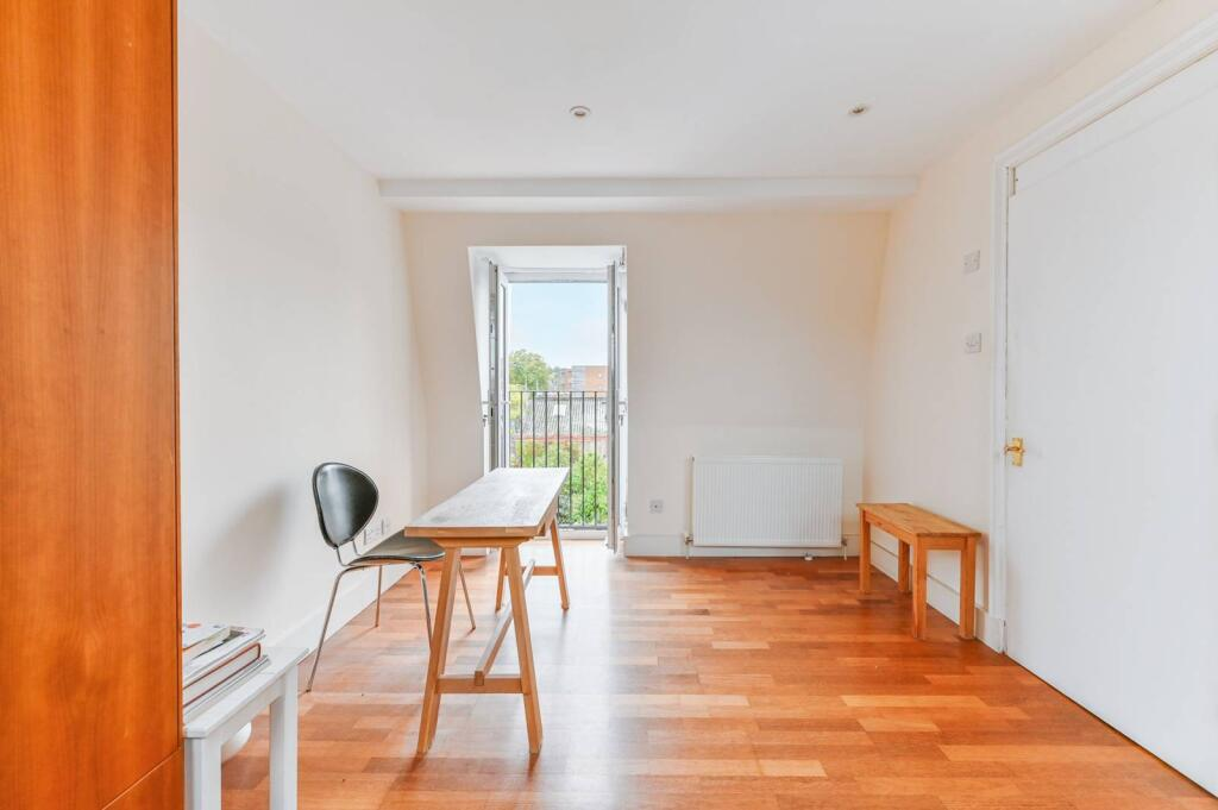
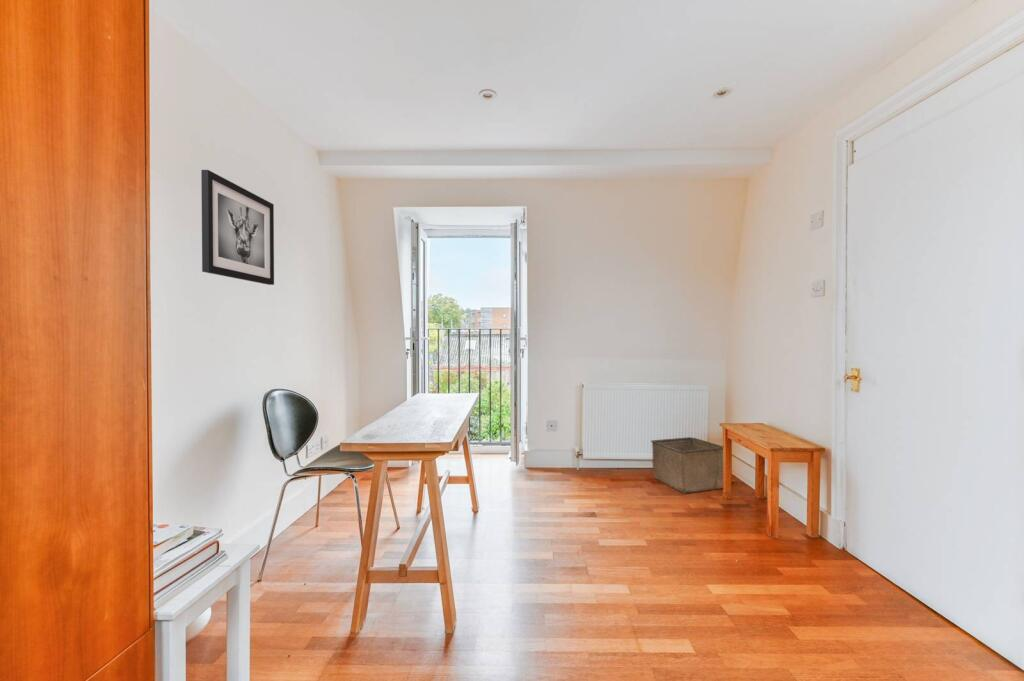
+ storage bin (688, 463)
+ wall art (242, 234)
